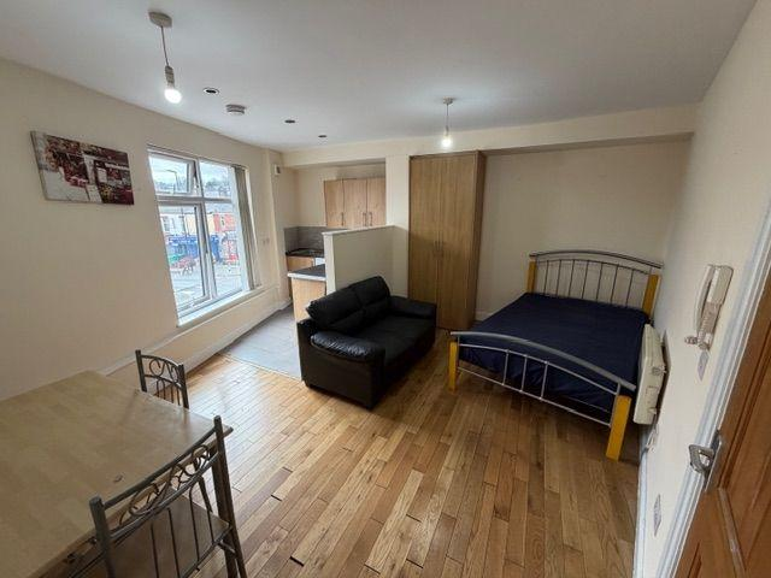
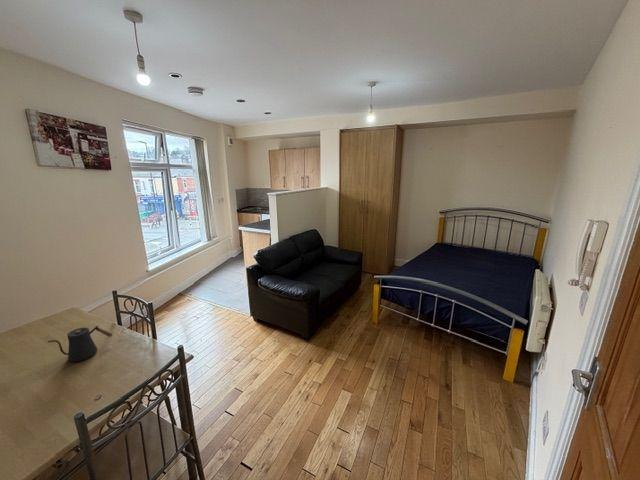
+ kettle (82, 342)
